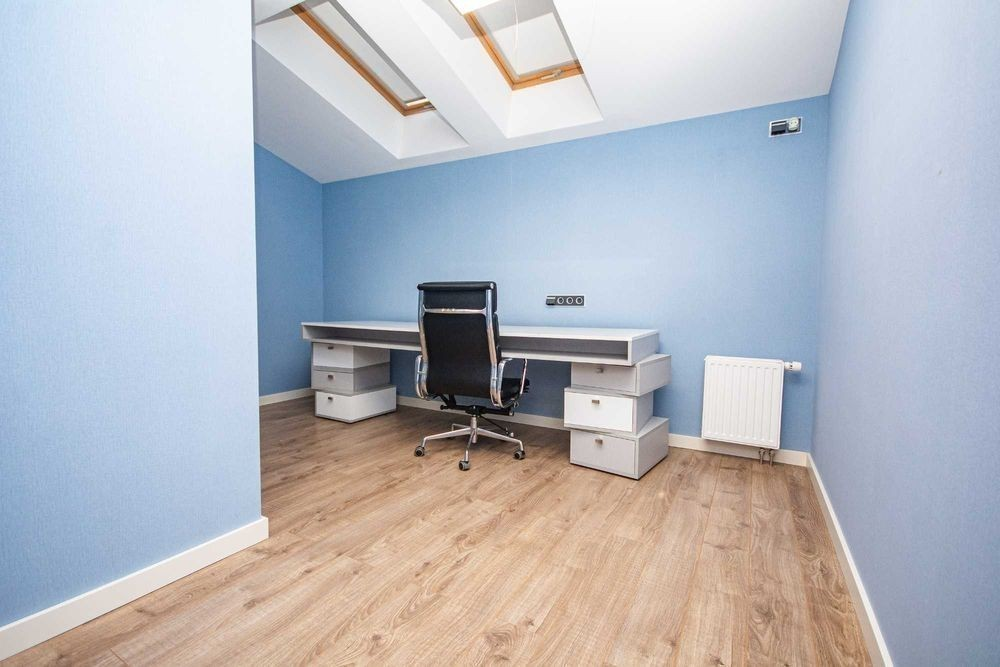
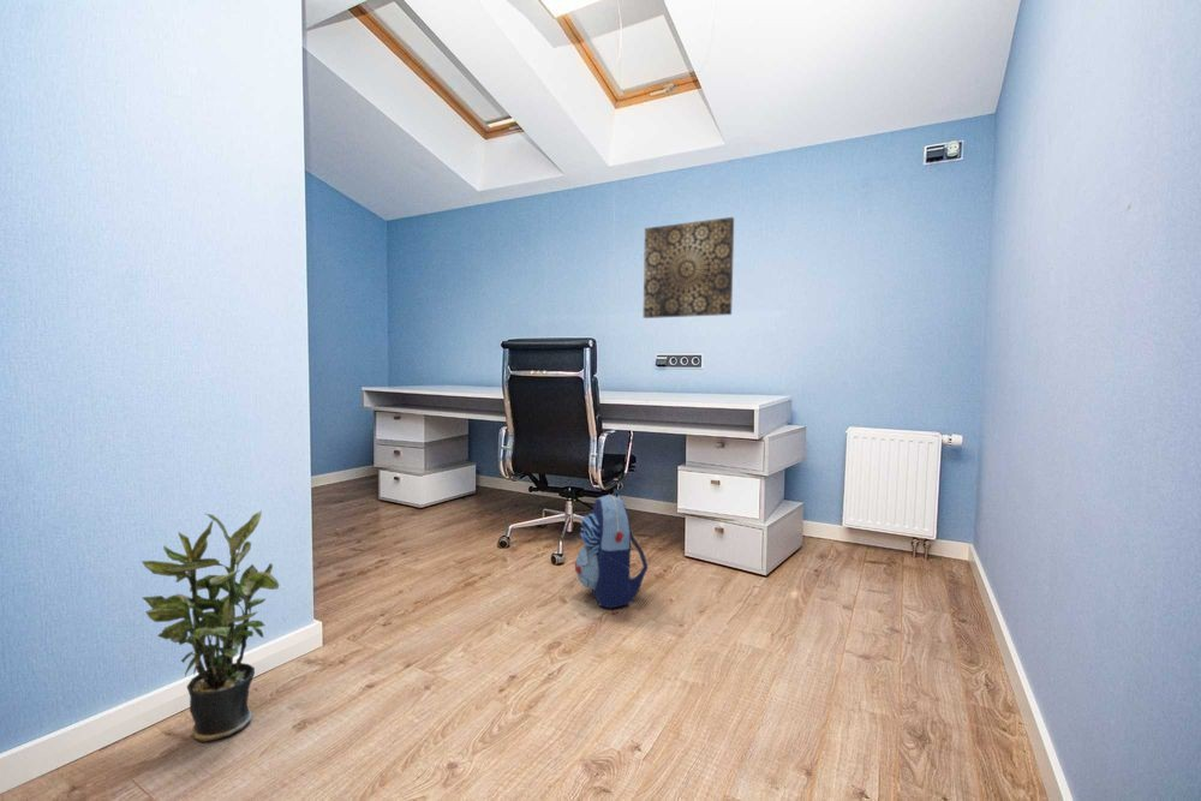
+ wall art (686, 269)
+ potted plant (210, 623)
+ backpack (610, 545)
